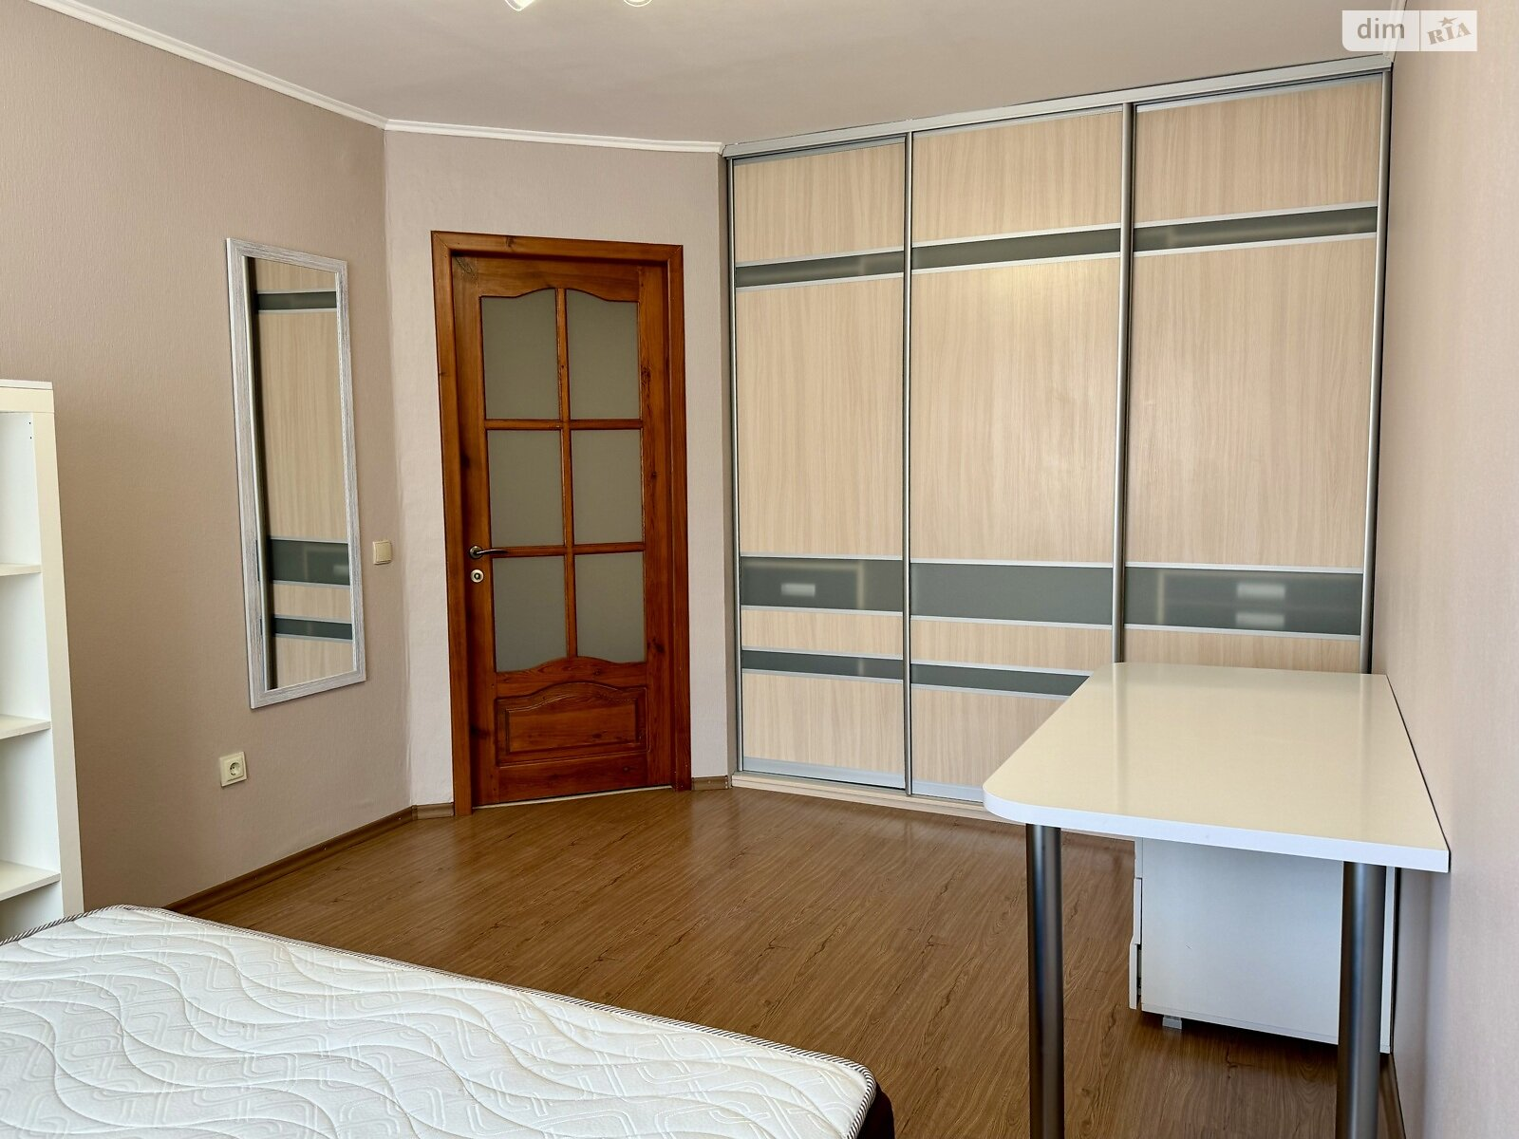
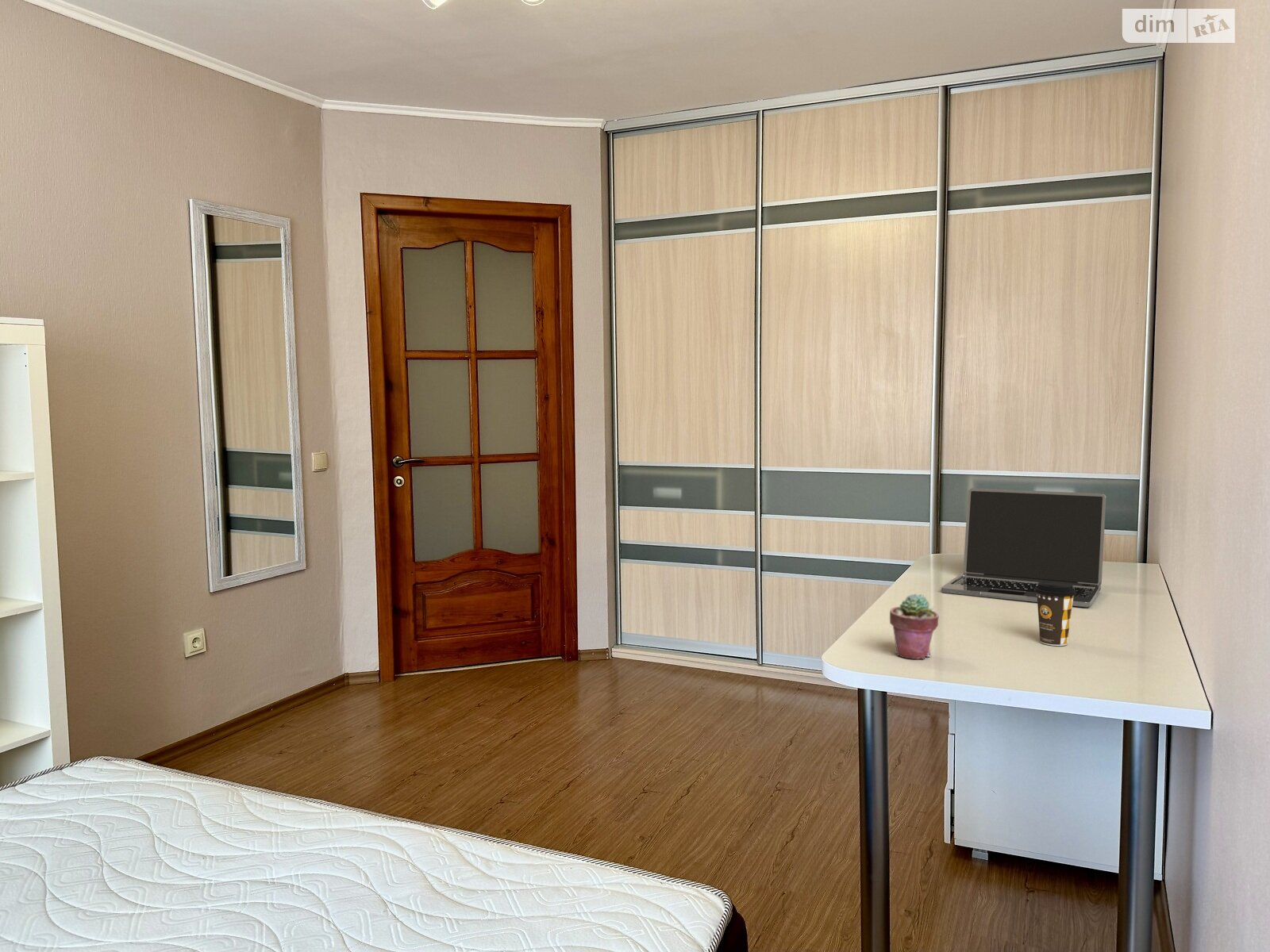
+ potted succulent (914, 624)
+ laptop (1023, 543)
+ coffee cup (1054, 613)
